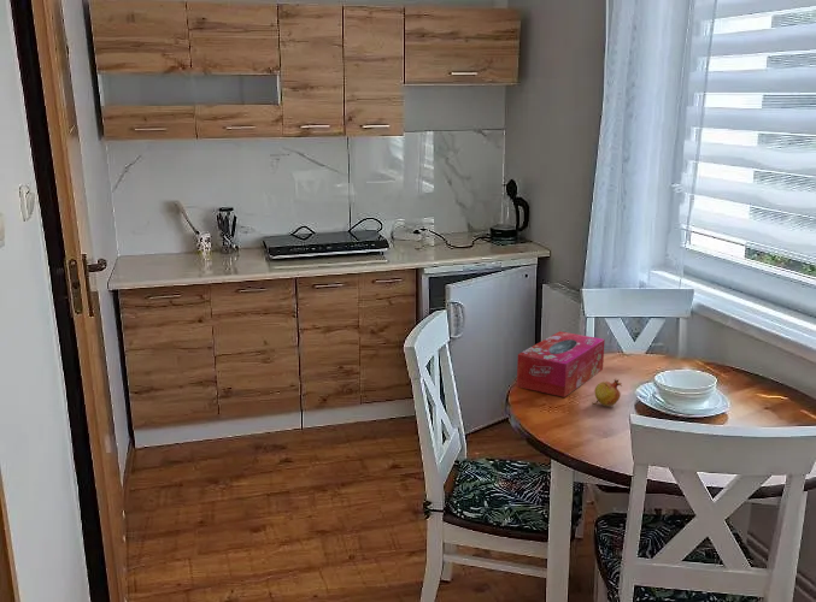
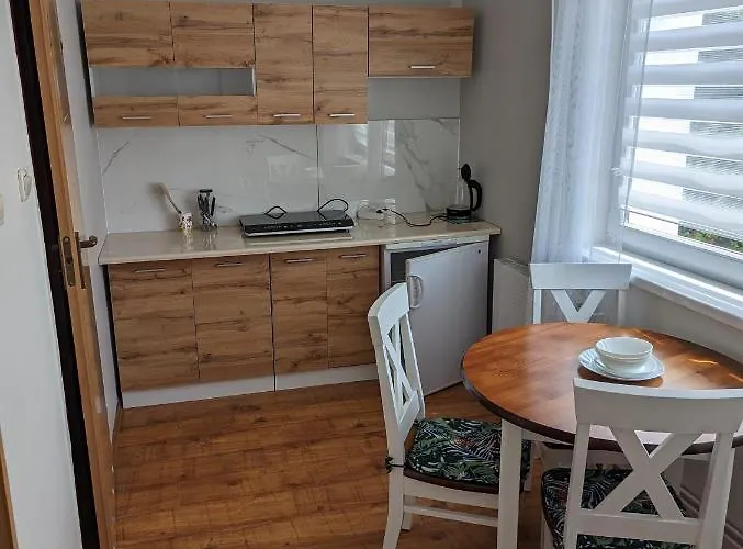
- tissue box (562, 361)
- fruit (607, 391)
